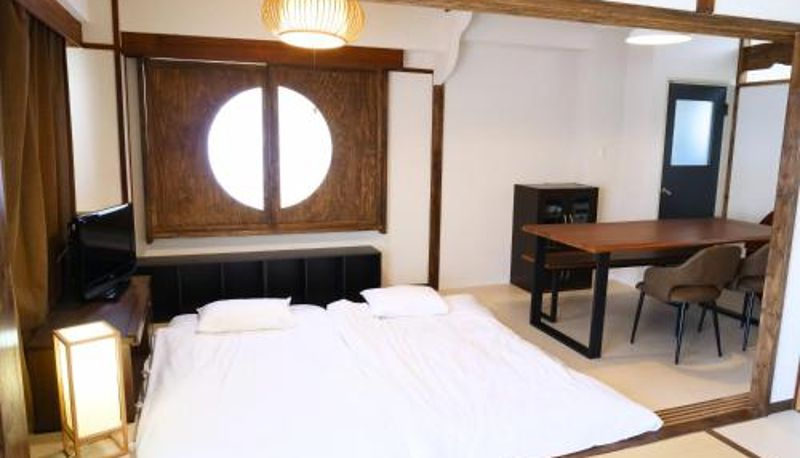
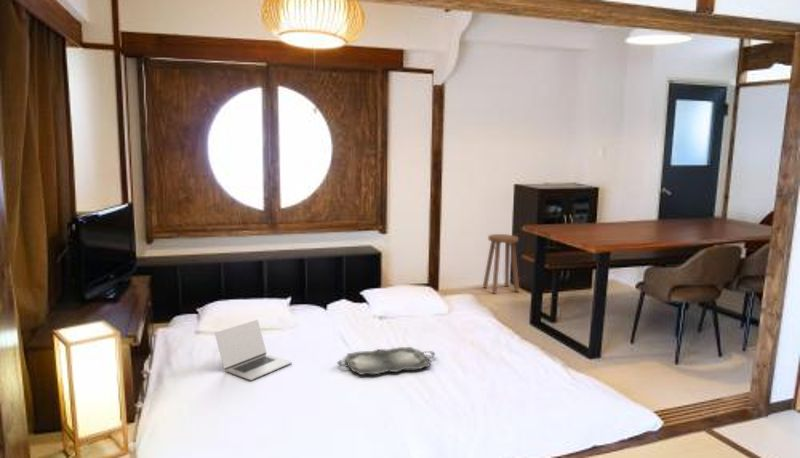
+ laptop (254, 348)
+ serving tray (387, 360)
+ stool (498, 263)
